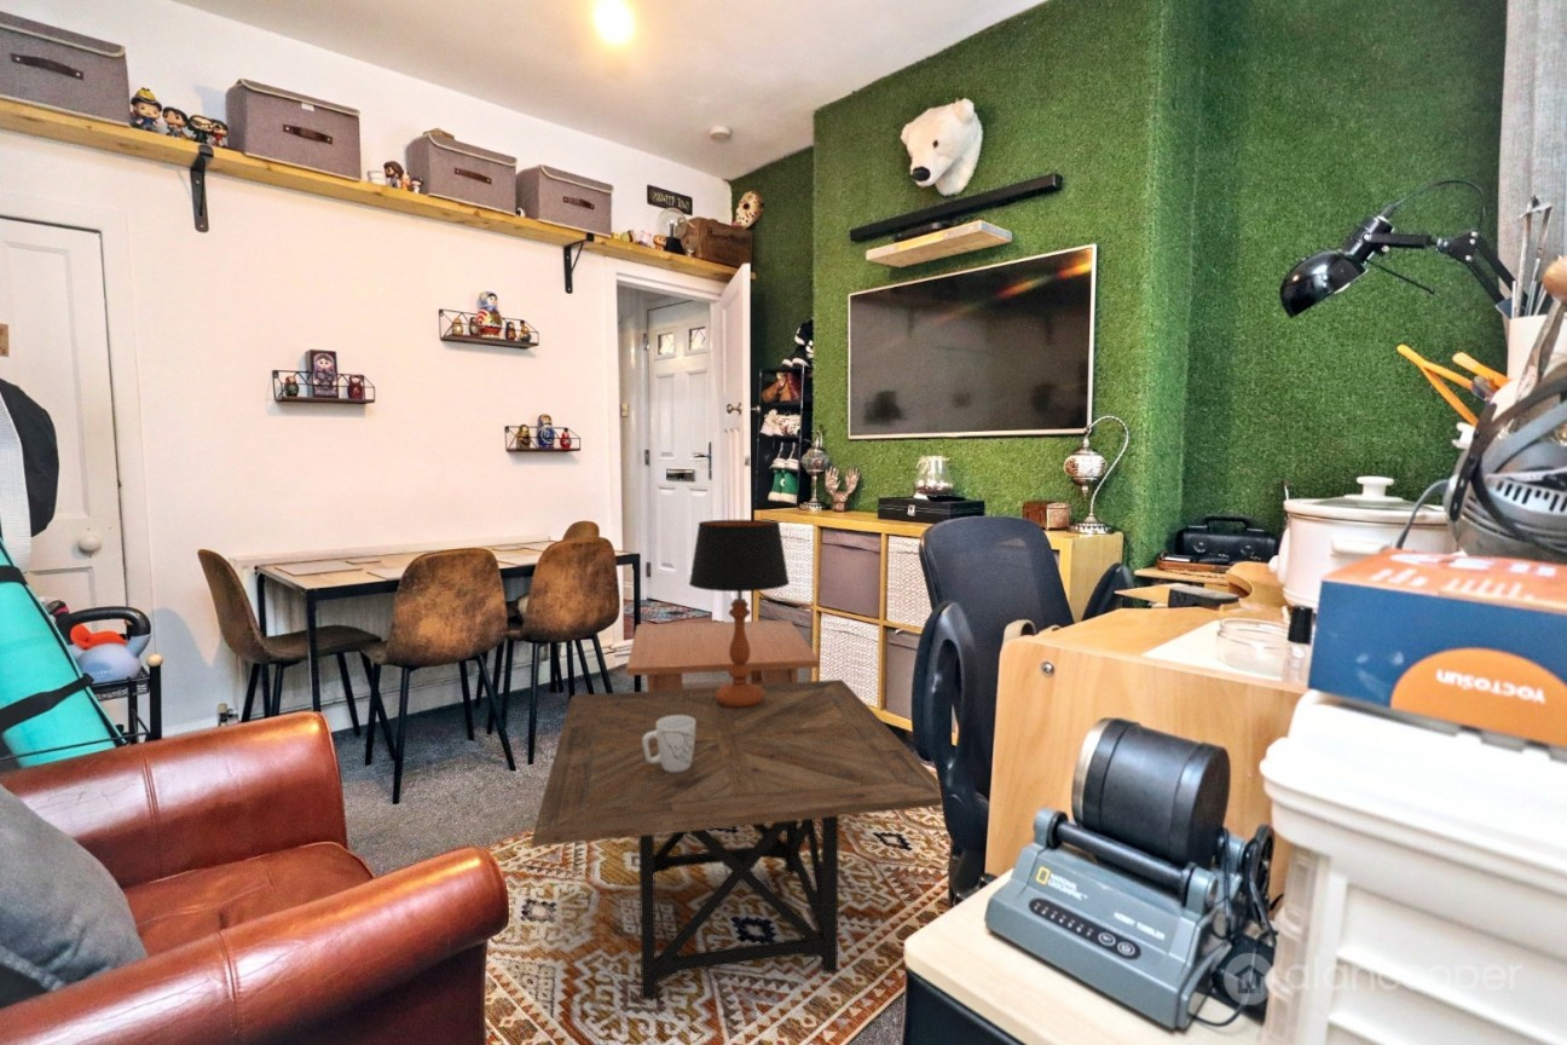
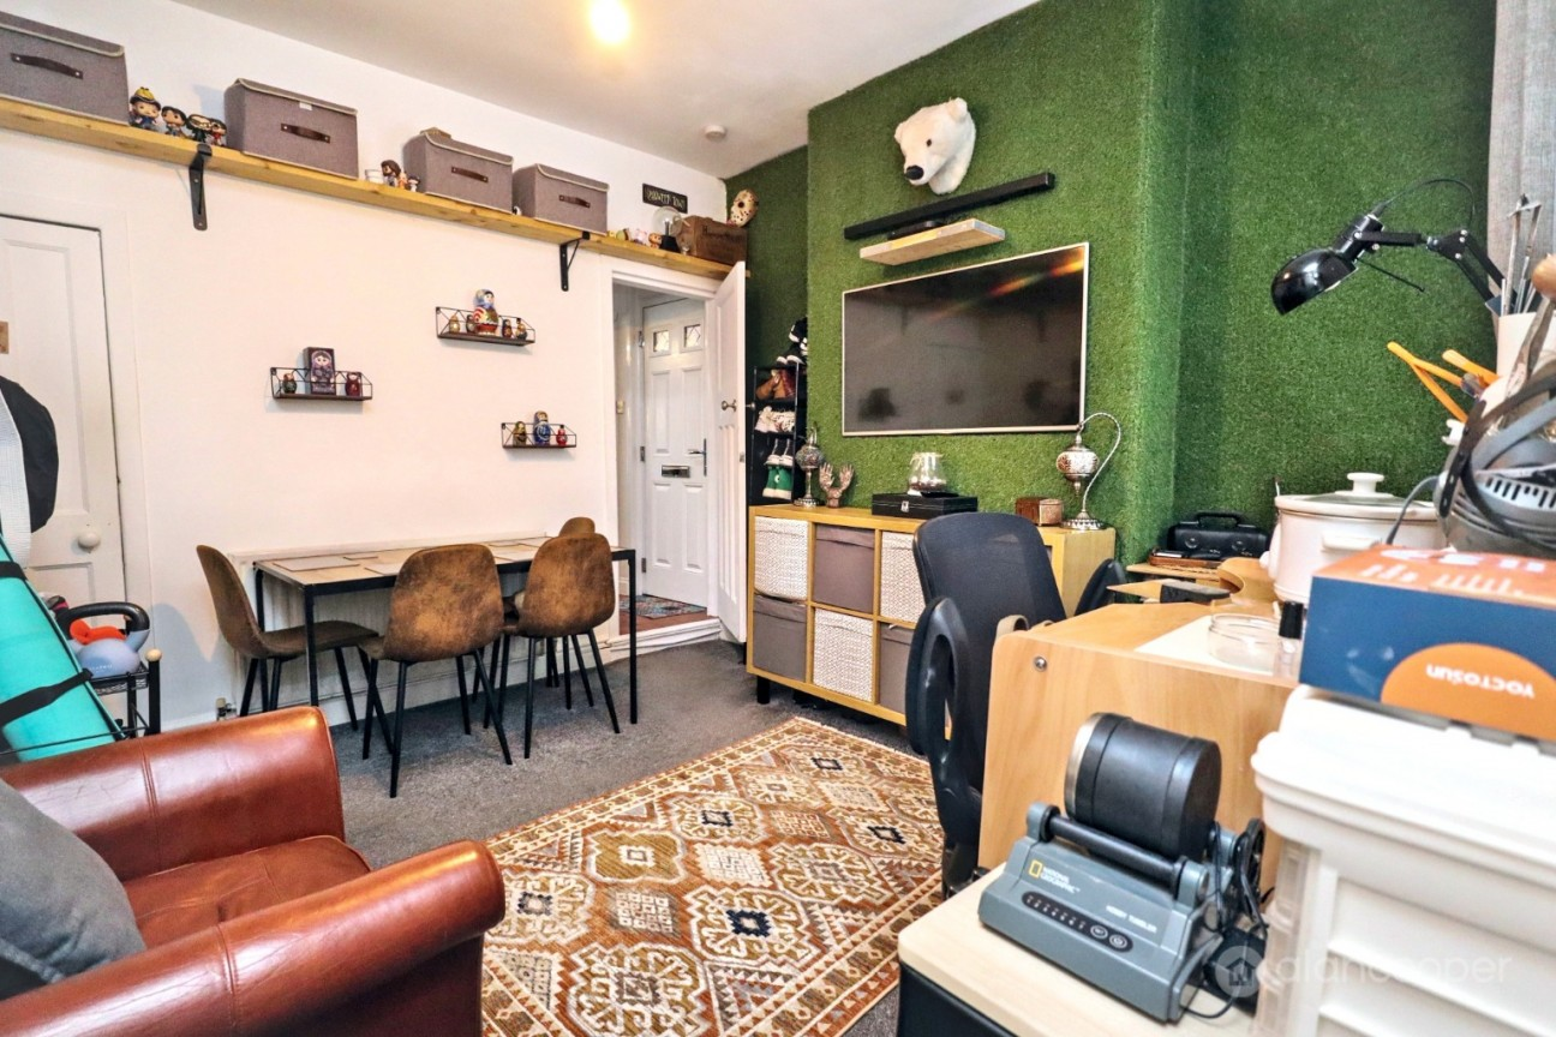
- mug (669, 744)
- side table (729, 826)
- table lamp (739, 612)
- coffee table (719, 686)
